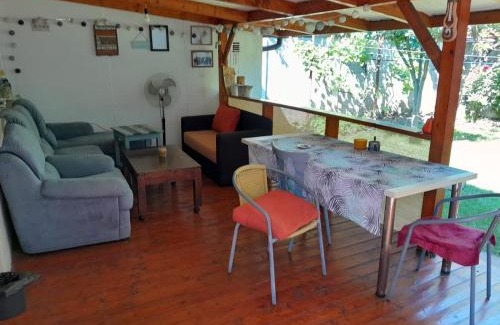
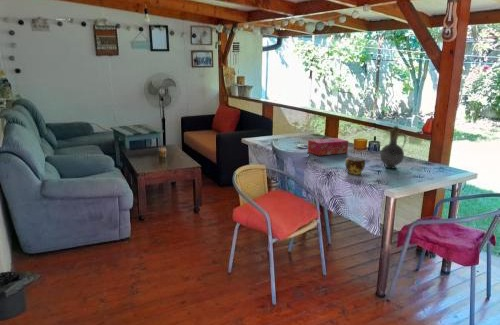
+ tissue box (327, 146)
+ pitcher (394, 146)
+ cup (356, 166)
